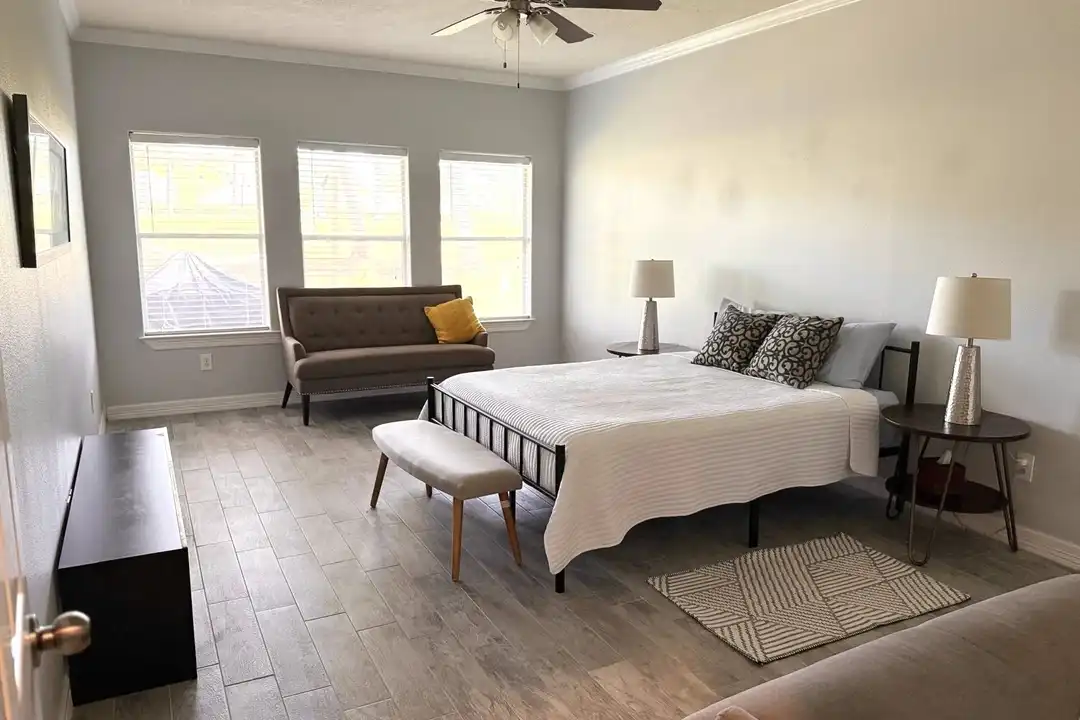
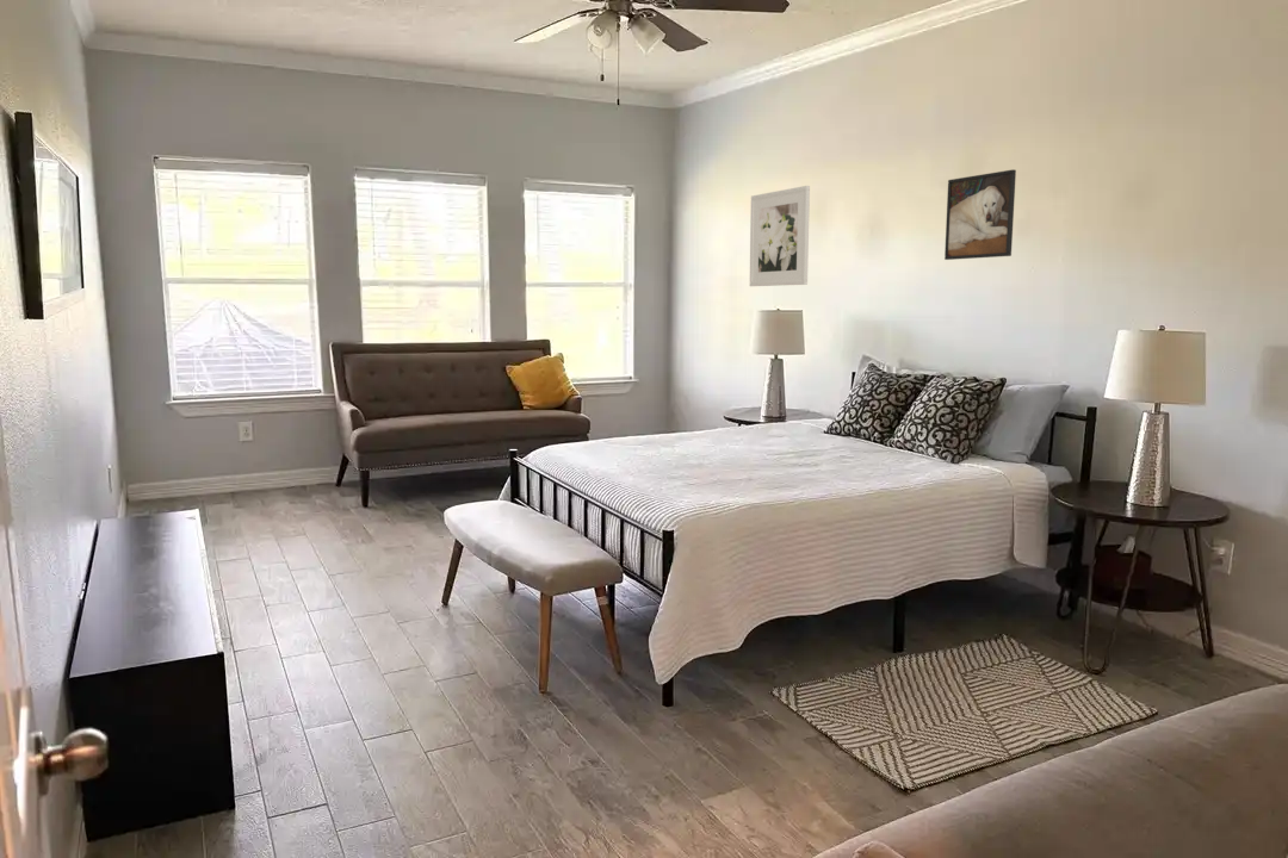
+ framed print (778, 238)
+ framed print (978, 216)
